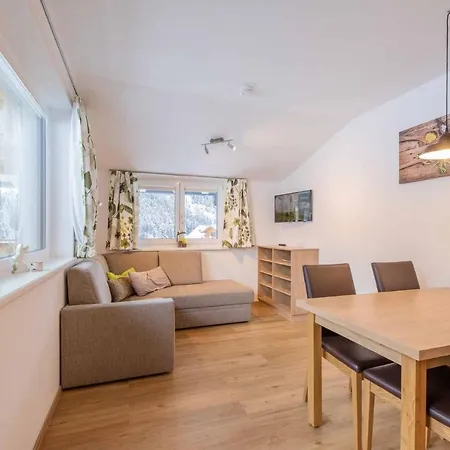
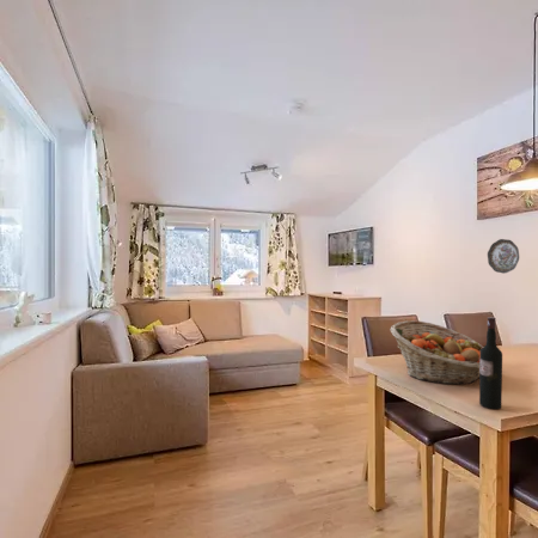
+ decorative plate (503, 256)
+ wine bottle (490, 361)
+ fruit basket (439, 349)
